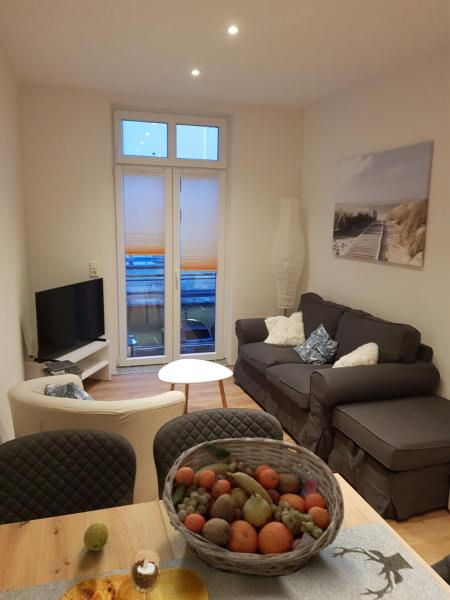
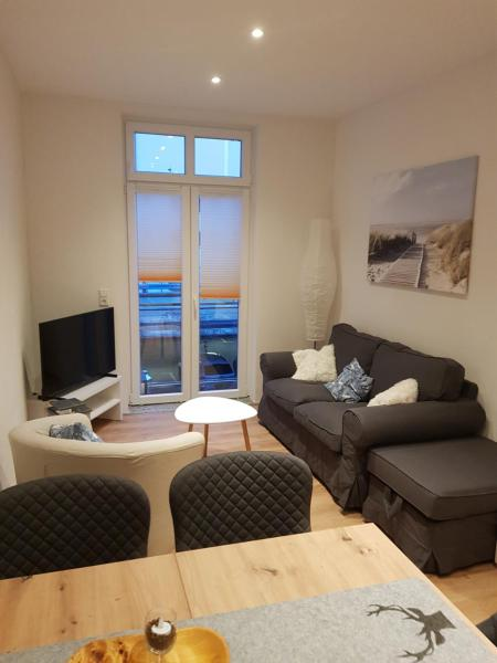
- fruit basket (251, 502)
- fruit (96, 535)
